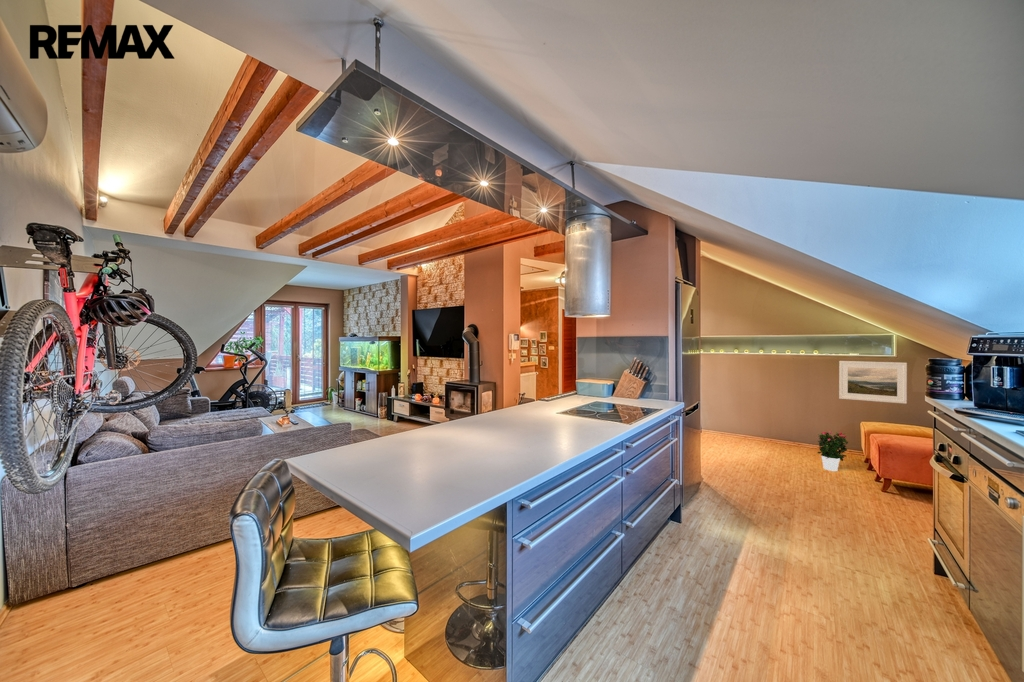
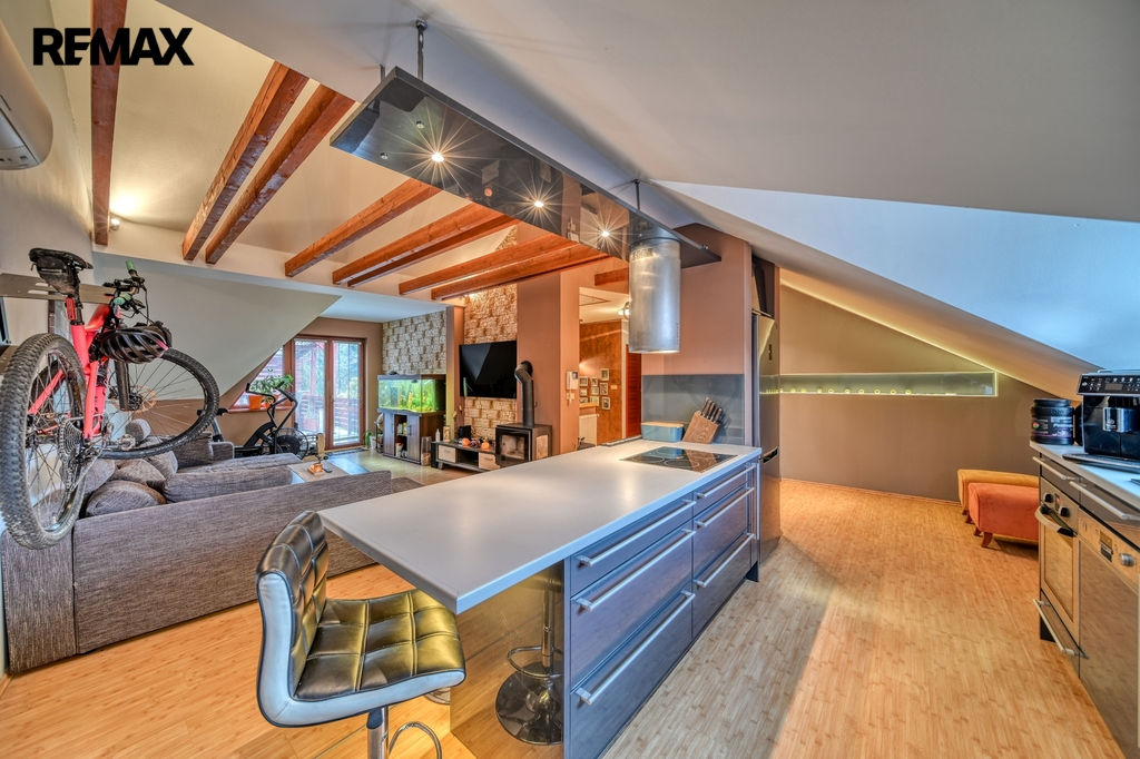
- potted flower (831, 450)
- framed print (871, 381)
